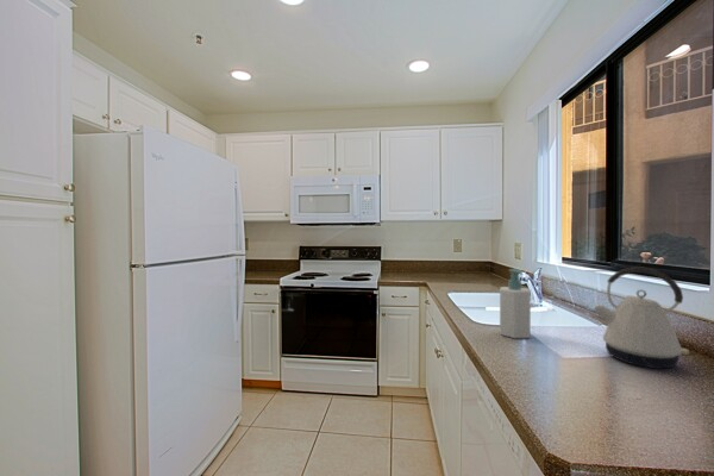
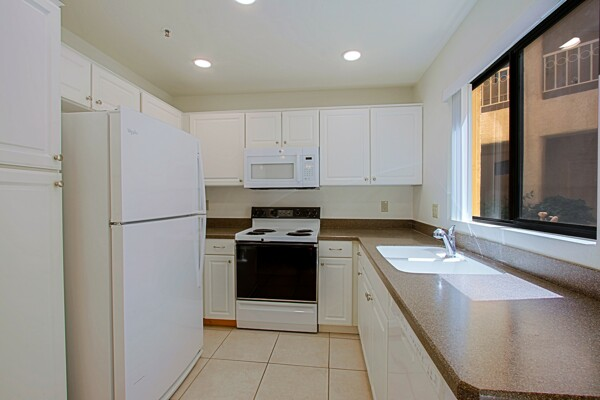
- soap bottle (514, 301)
- kettle (637, 313)
